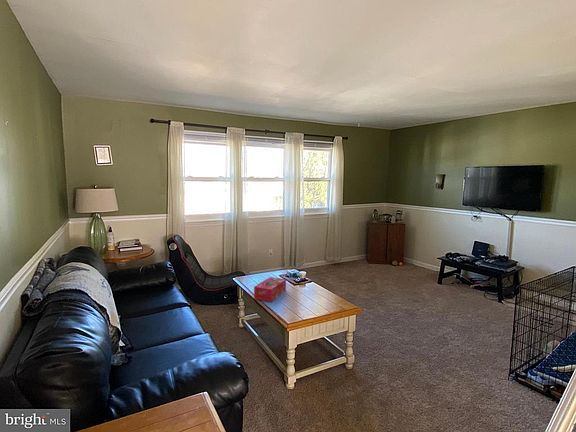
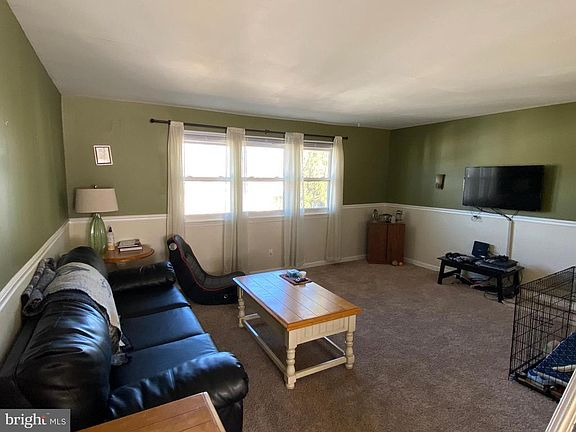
- tissue box (270, 288)
